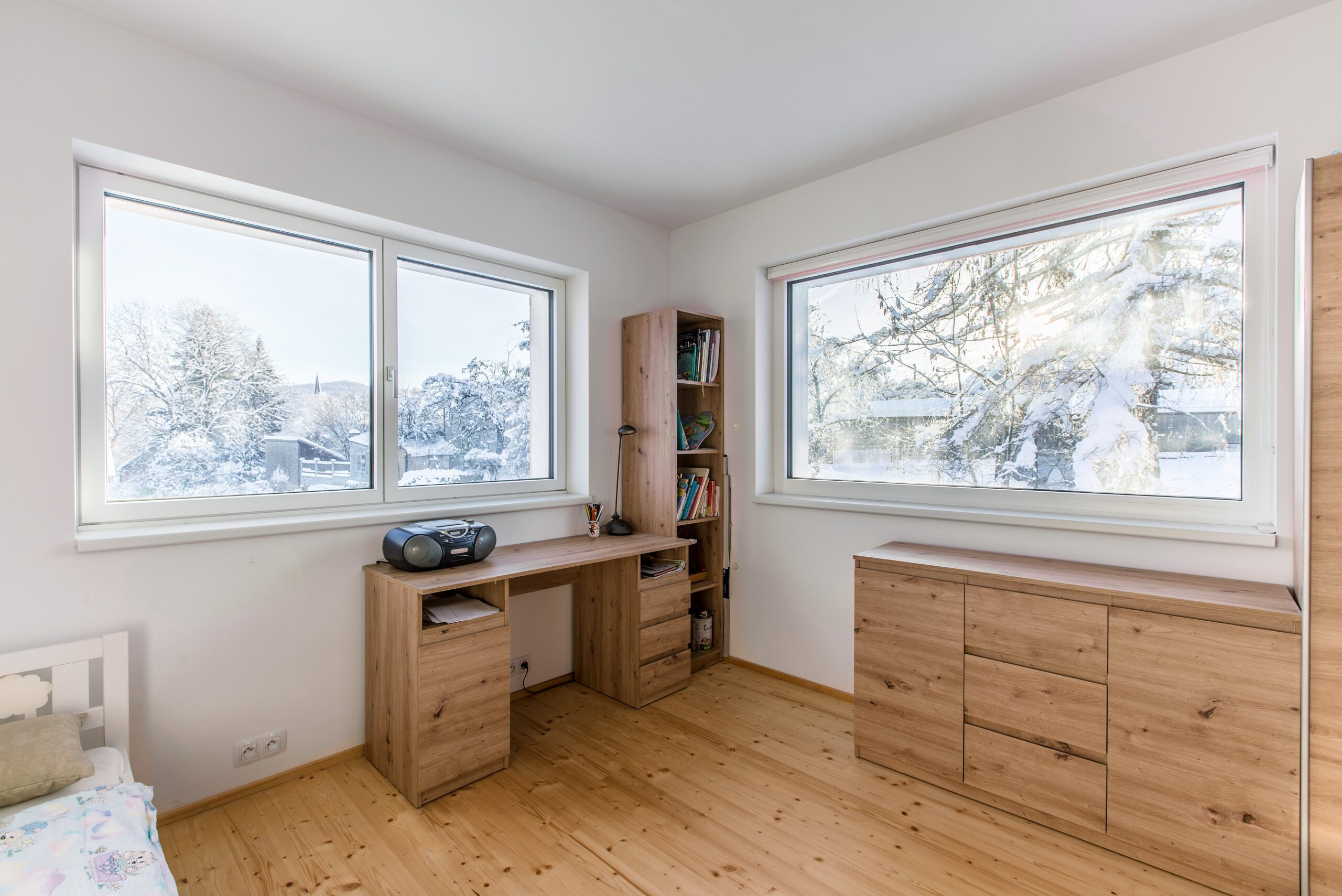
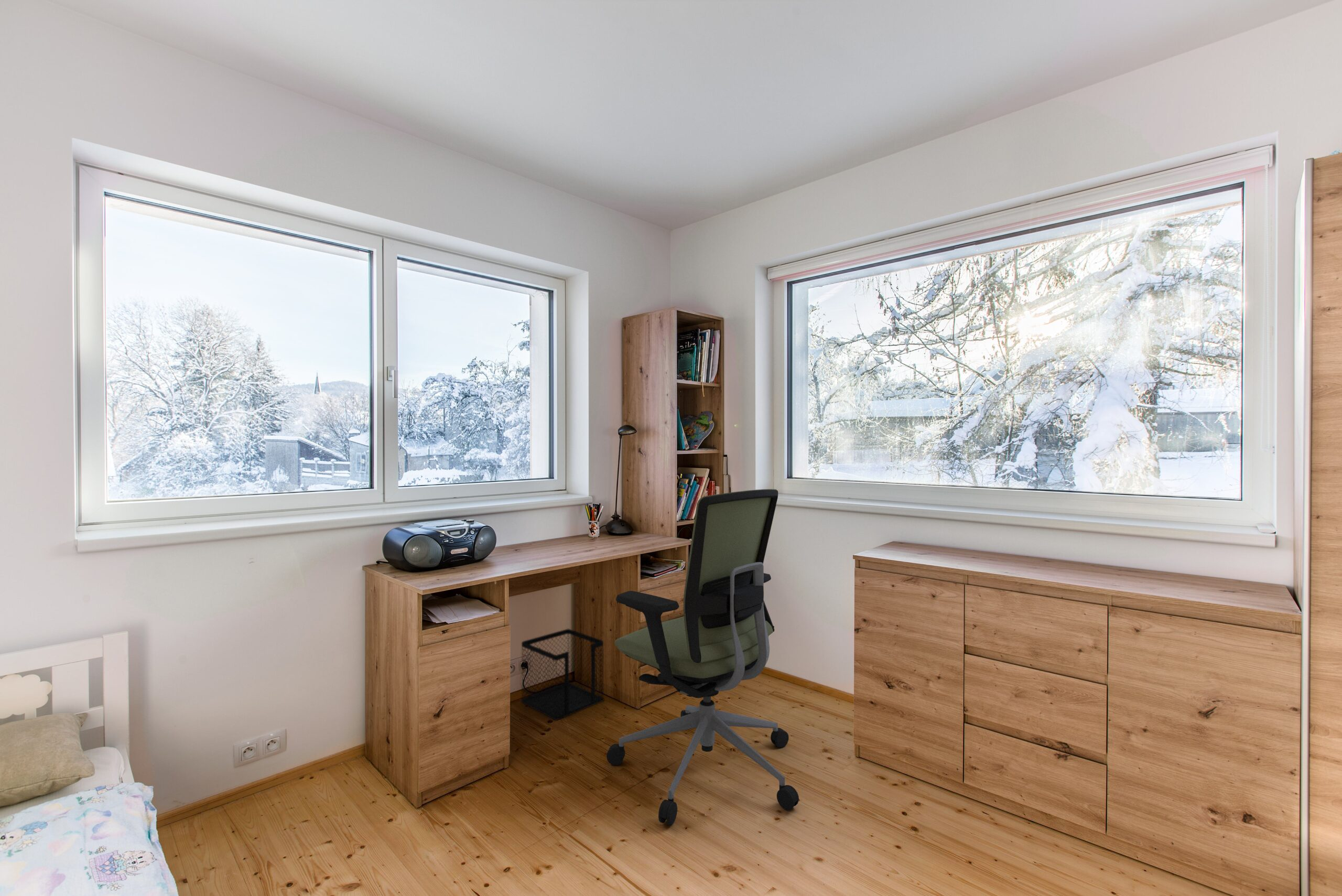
+ wastebasket (563, 671)
+ office chair (713, 630)
